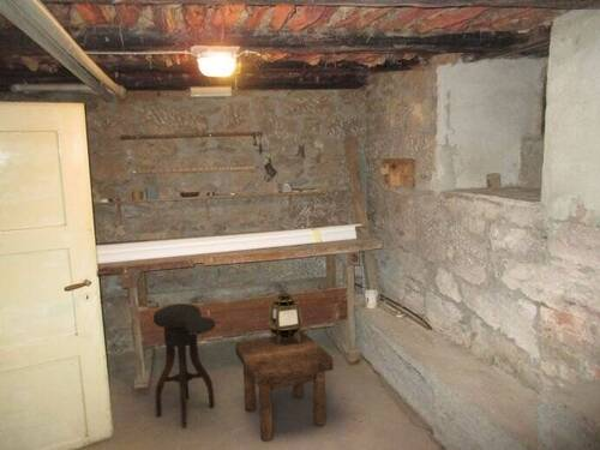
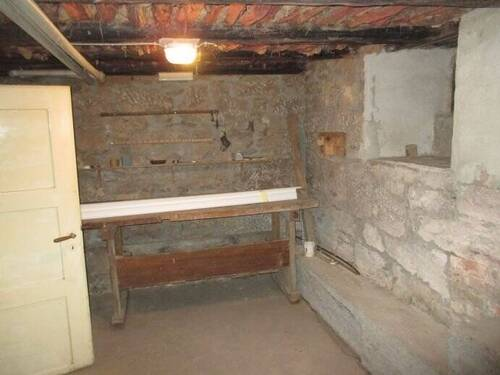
- lantern (284, 316)
- stool (185, 362)
- stool (282, 383)
